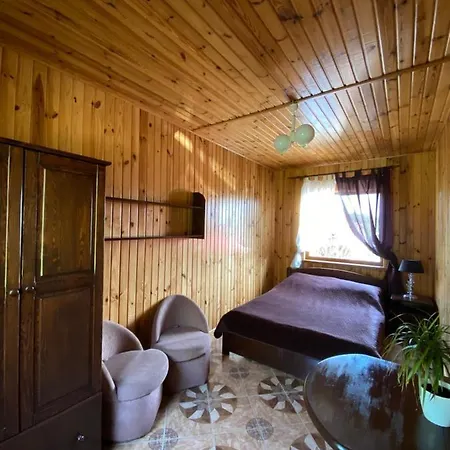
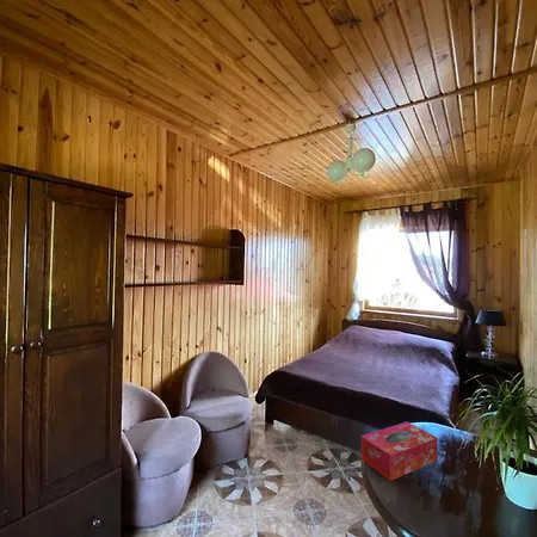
+ tissue box (399, 448)
